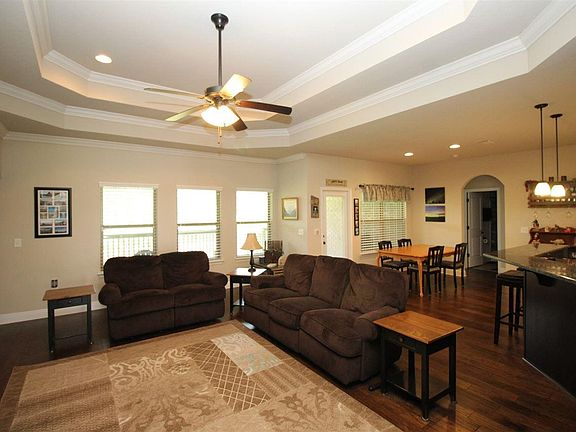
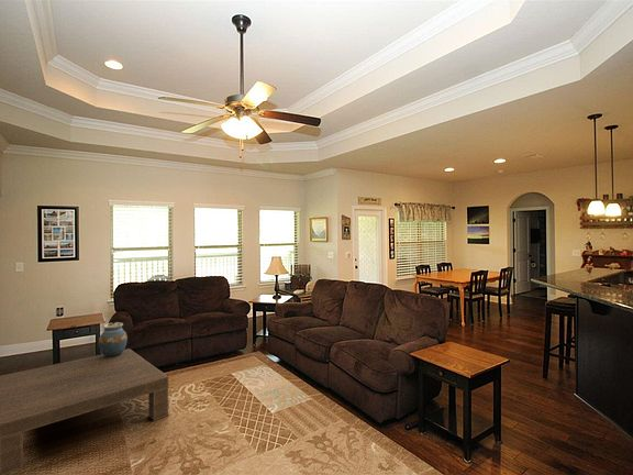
+ coffee table (80, 396)
+ vase (113, 339)
